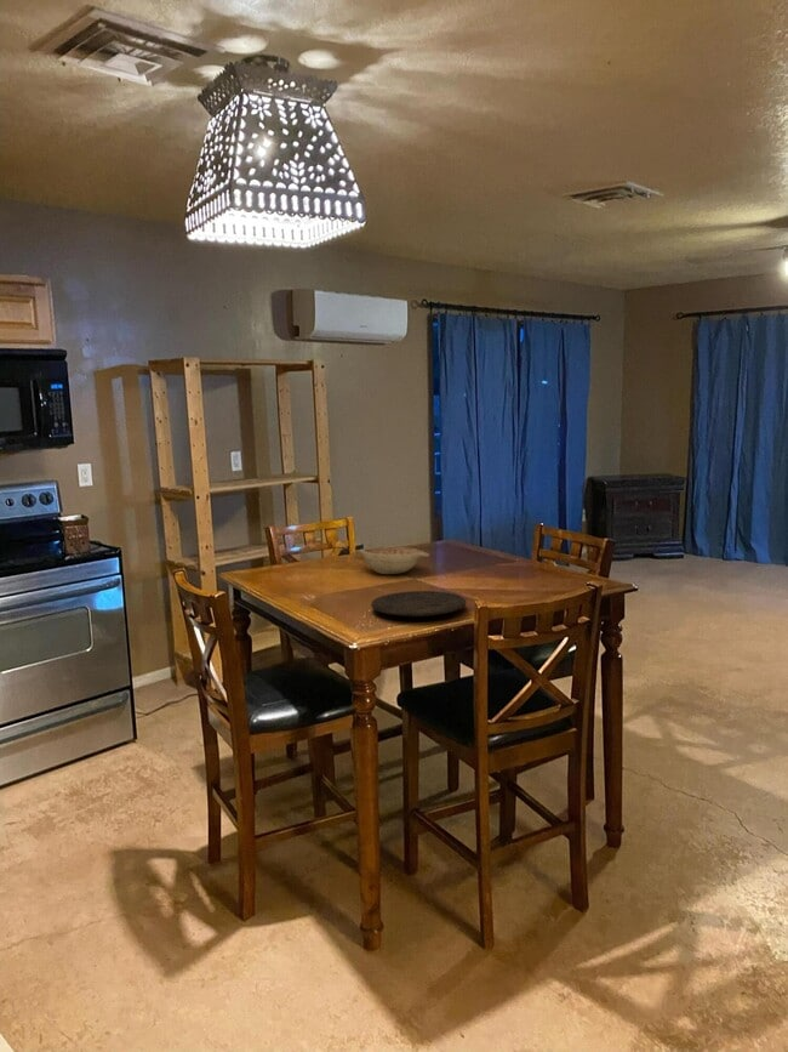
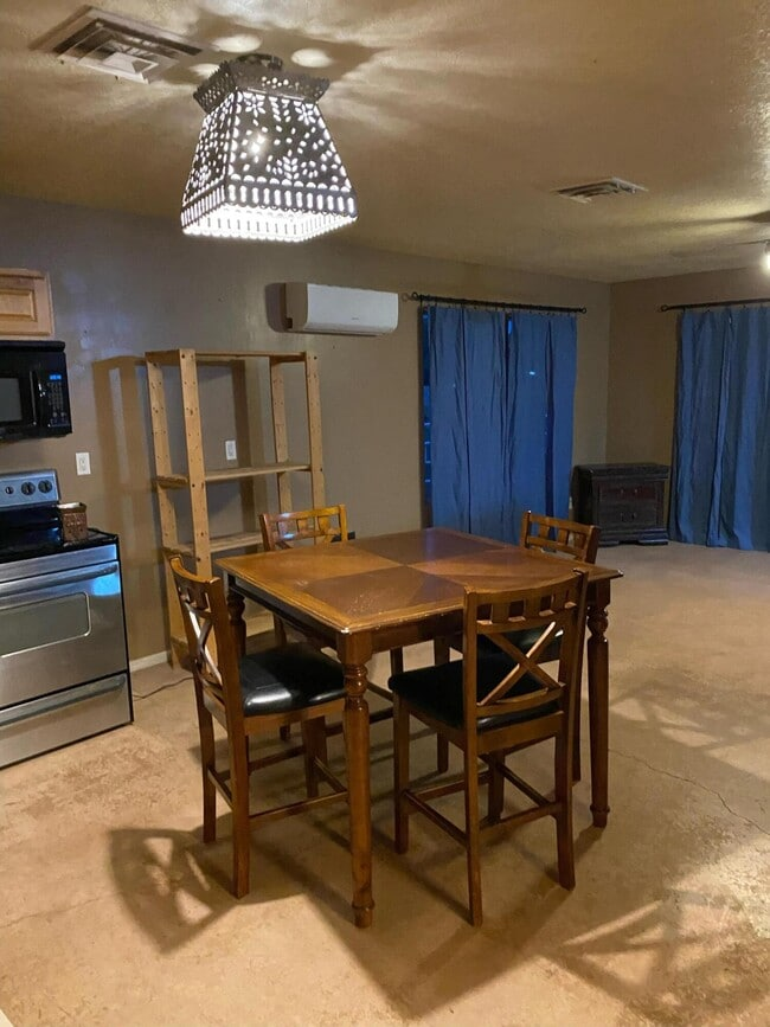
- plate (418, 605)
- decorative bowl (392, 561)
